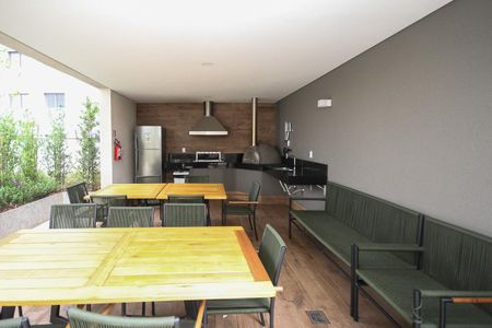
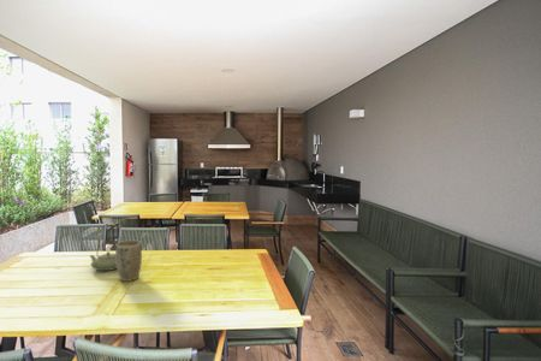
+ plant pot (129, 260)
+ teapot (106, 255)
